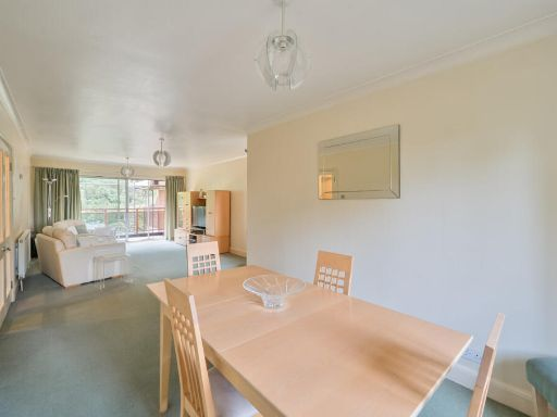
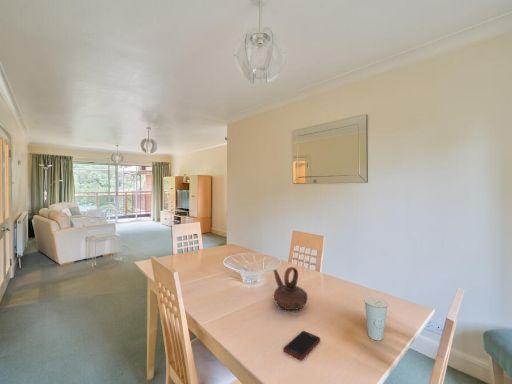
+ teapot (286, 284)
+ cup (375, 317)
+ cell phone (302, 344)
